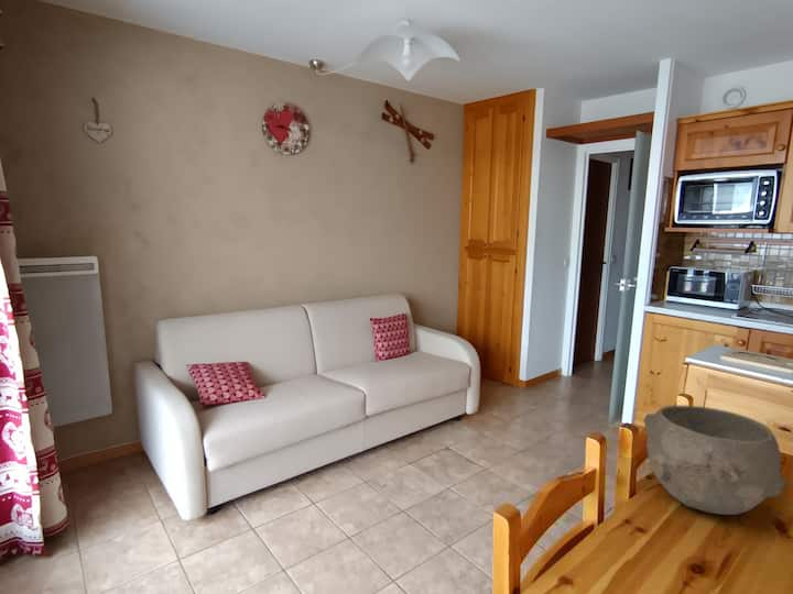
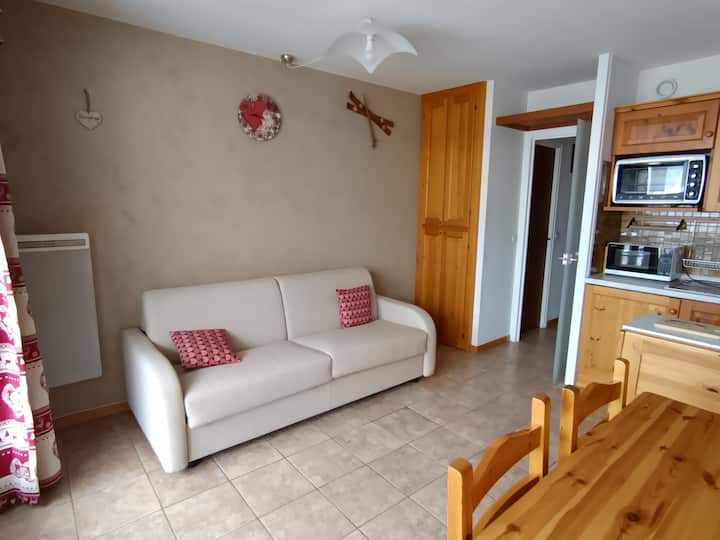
- bowl (705, 460)
